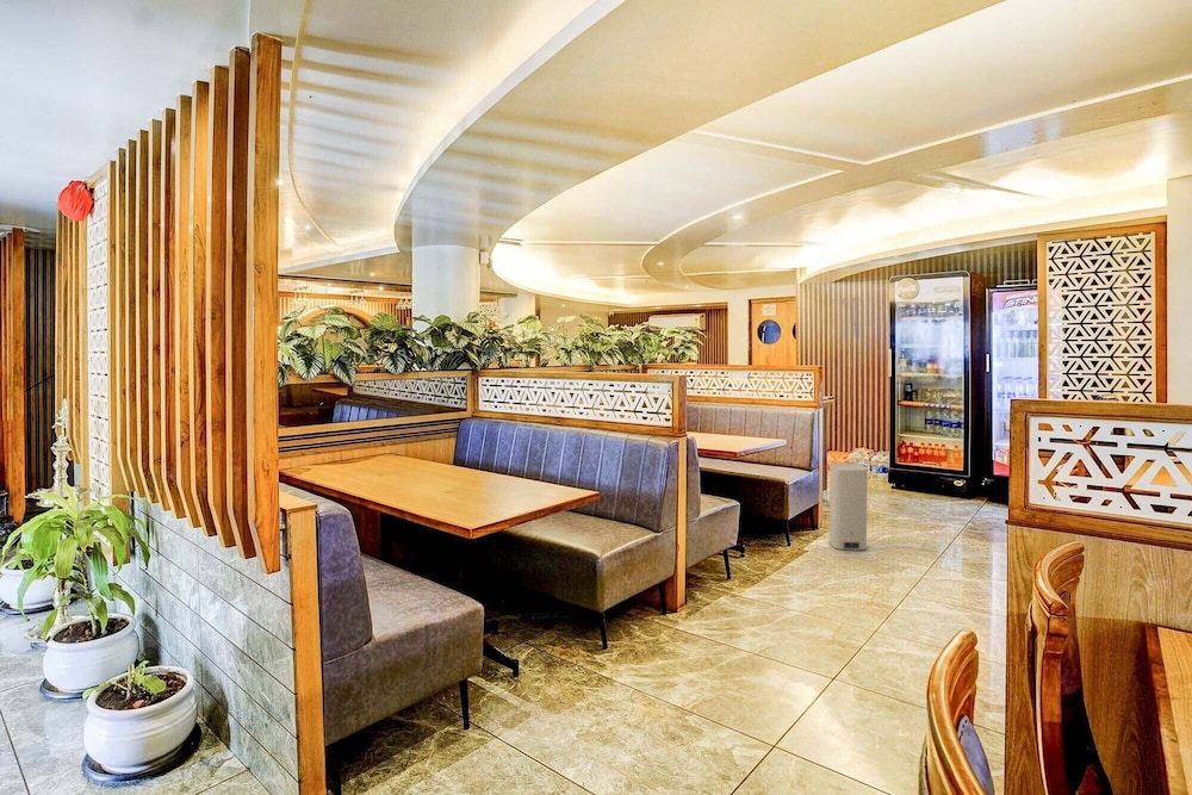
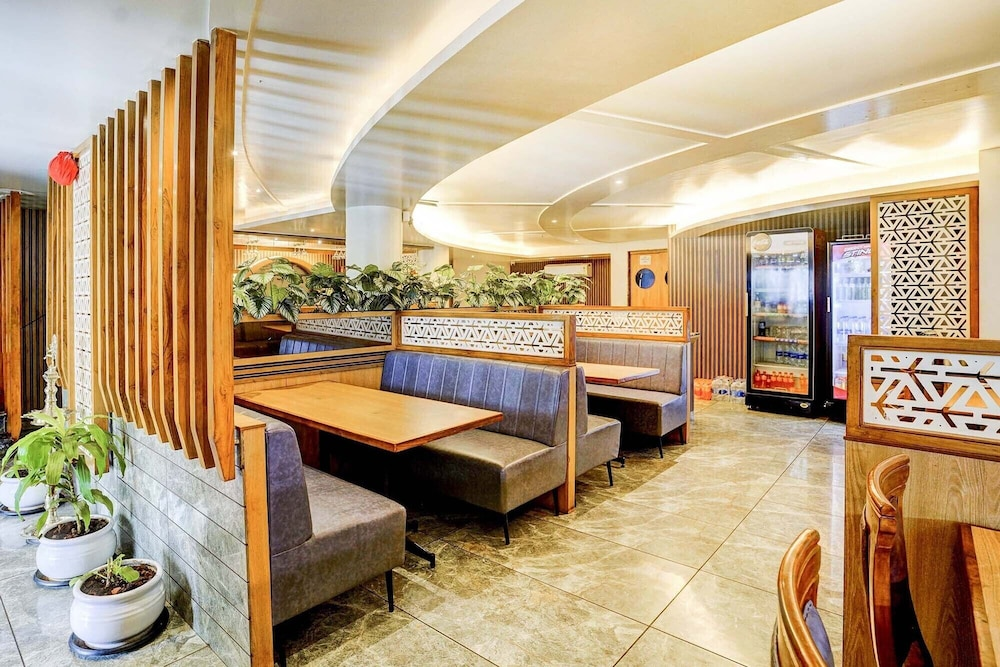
- water heater (848, 505)
